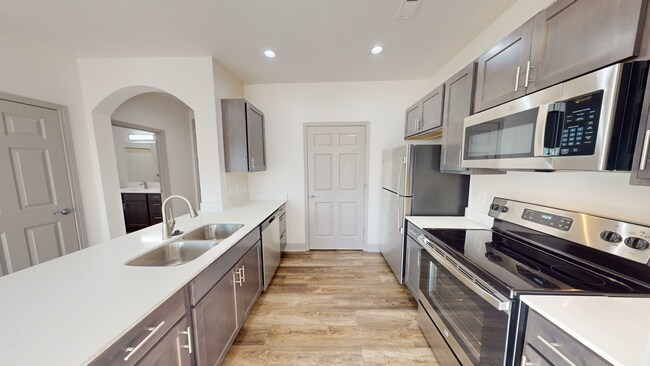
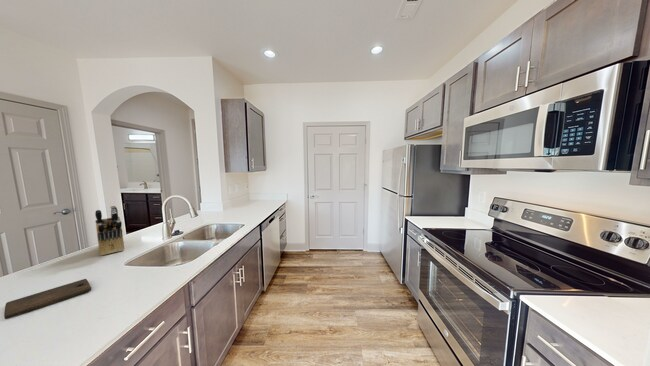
+ knife block (109, 227)
+ cutting board (51, 296)
